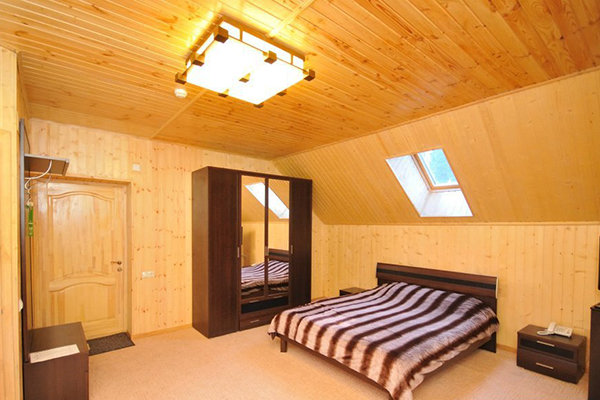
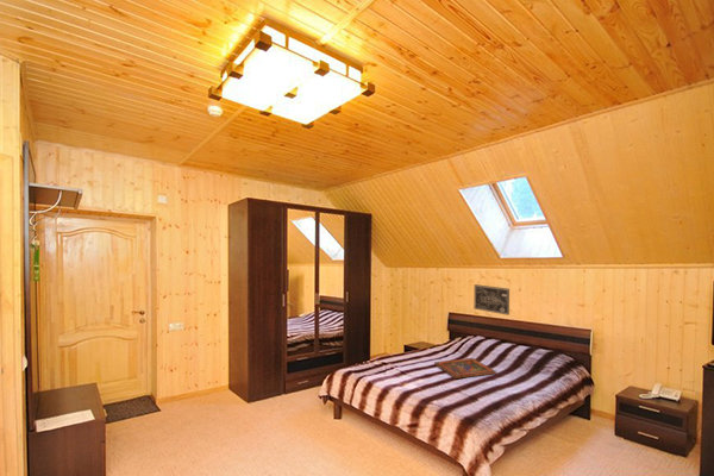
+ wall art (490, 299)
+ painted panel (464, 367)
